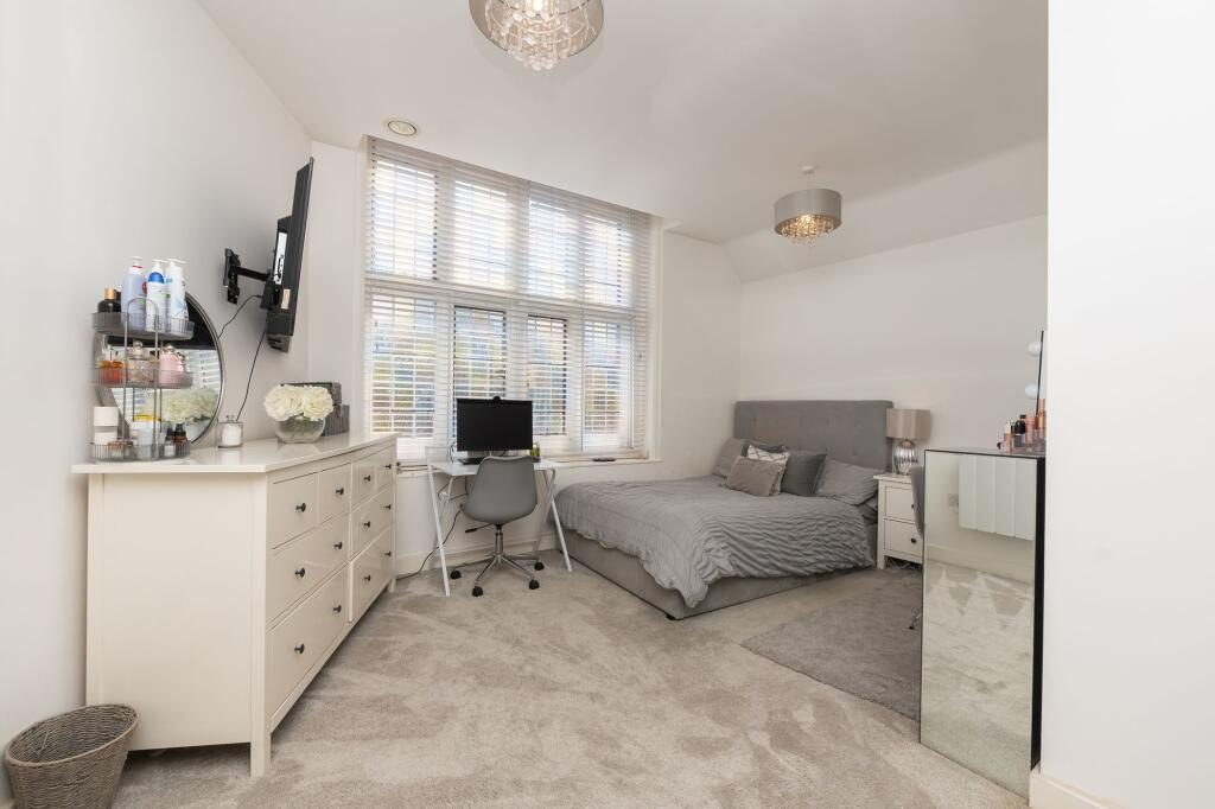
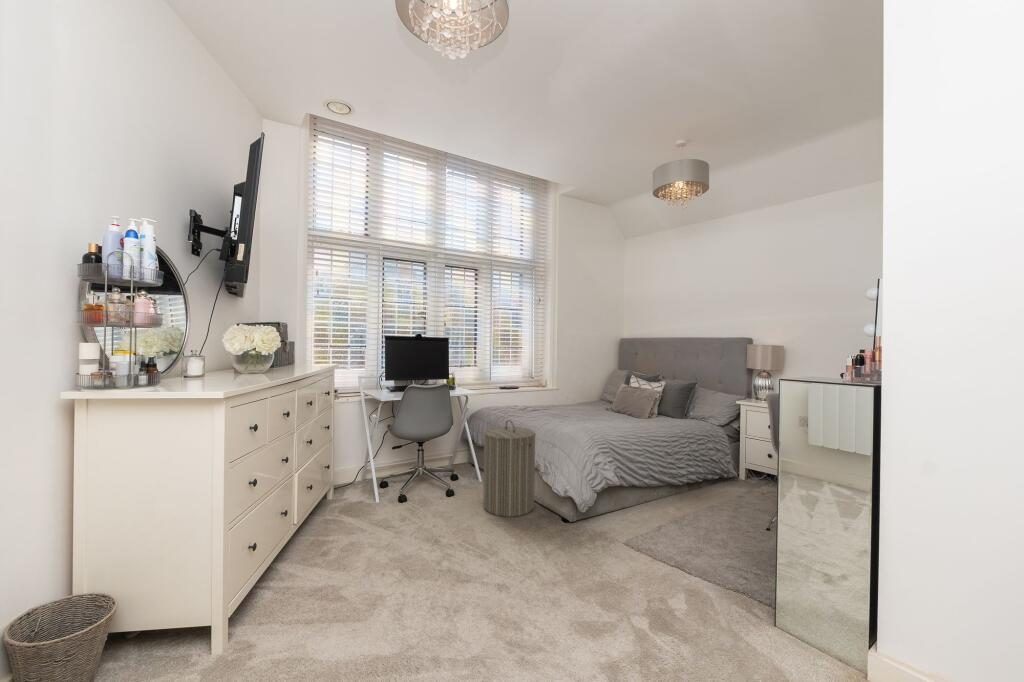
+ laundry hamper (509, 463)
